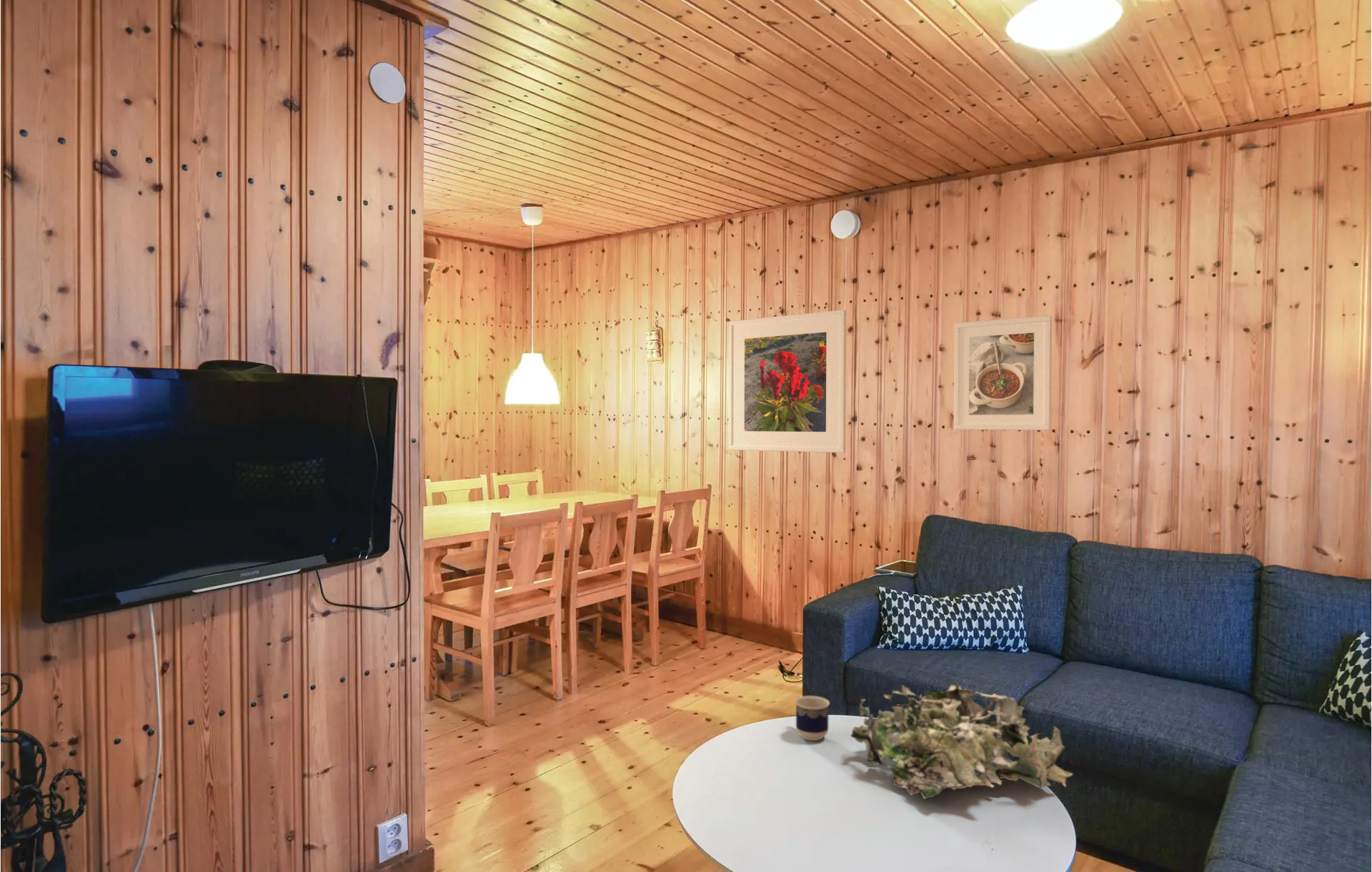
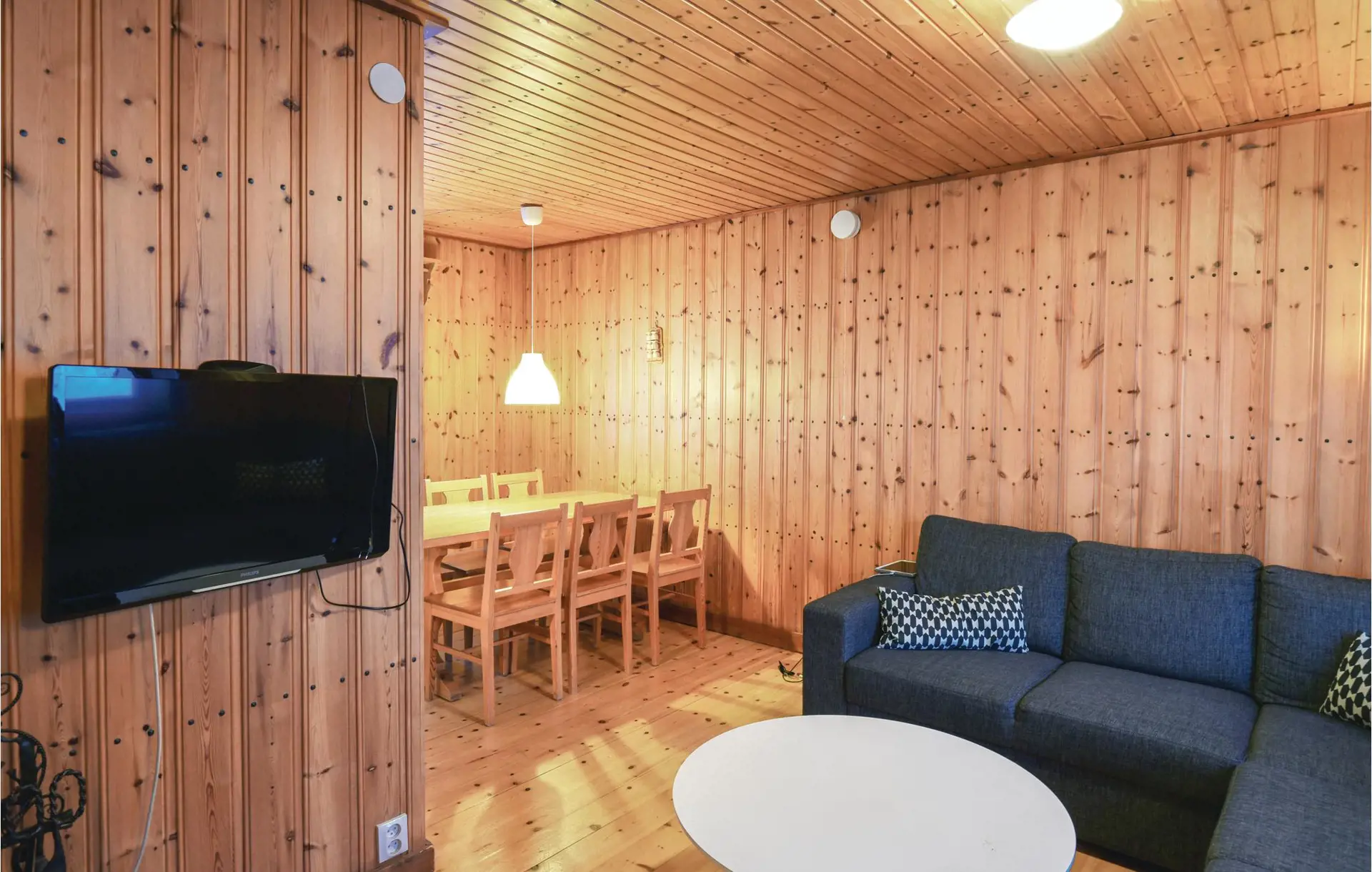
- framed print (1000, 375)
- cup (809, 717)
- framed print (784, 383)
- plant (958, 737)
